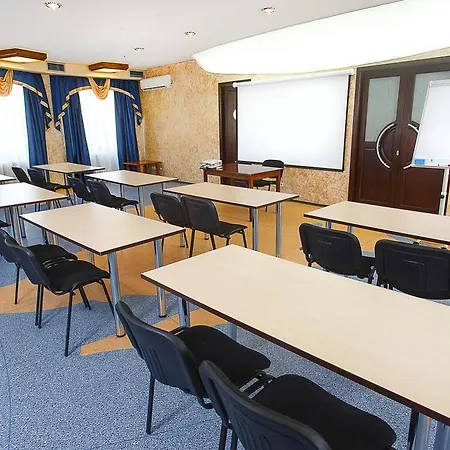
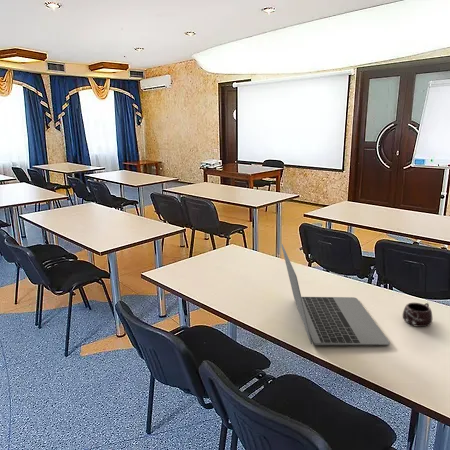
+ mug (419, 313)
+ laptop (330, 297)
